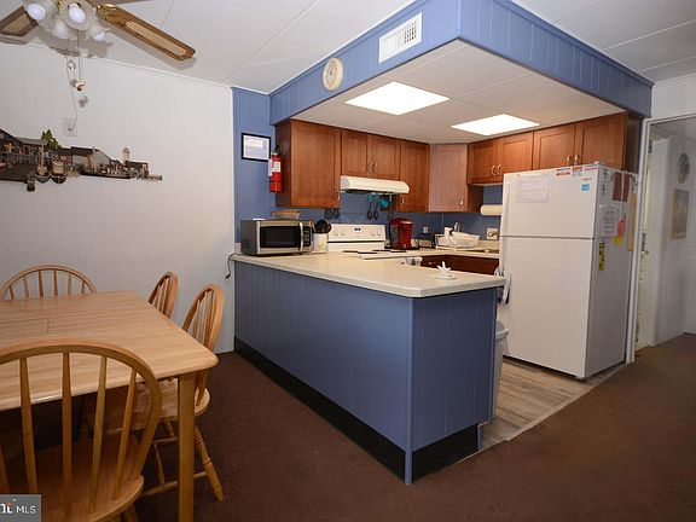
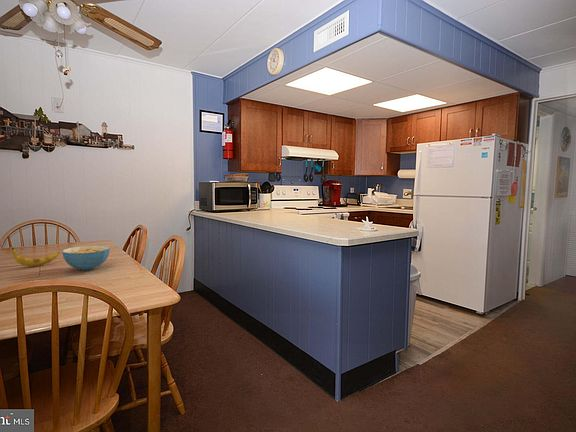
+ banana (38, 258)
+ cereal bowl (87, 259)
